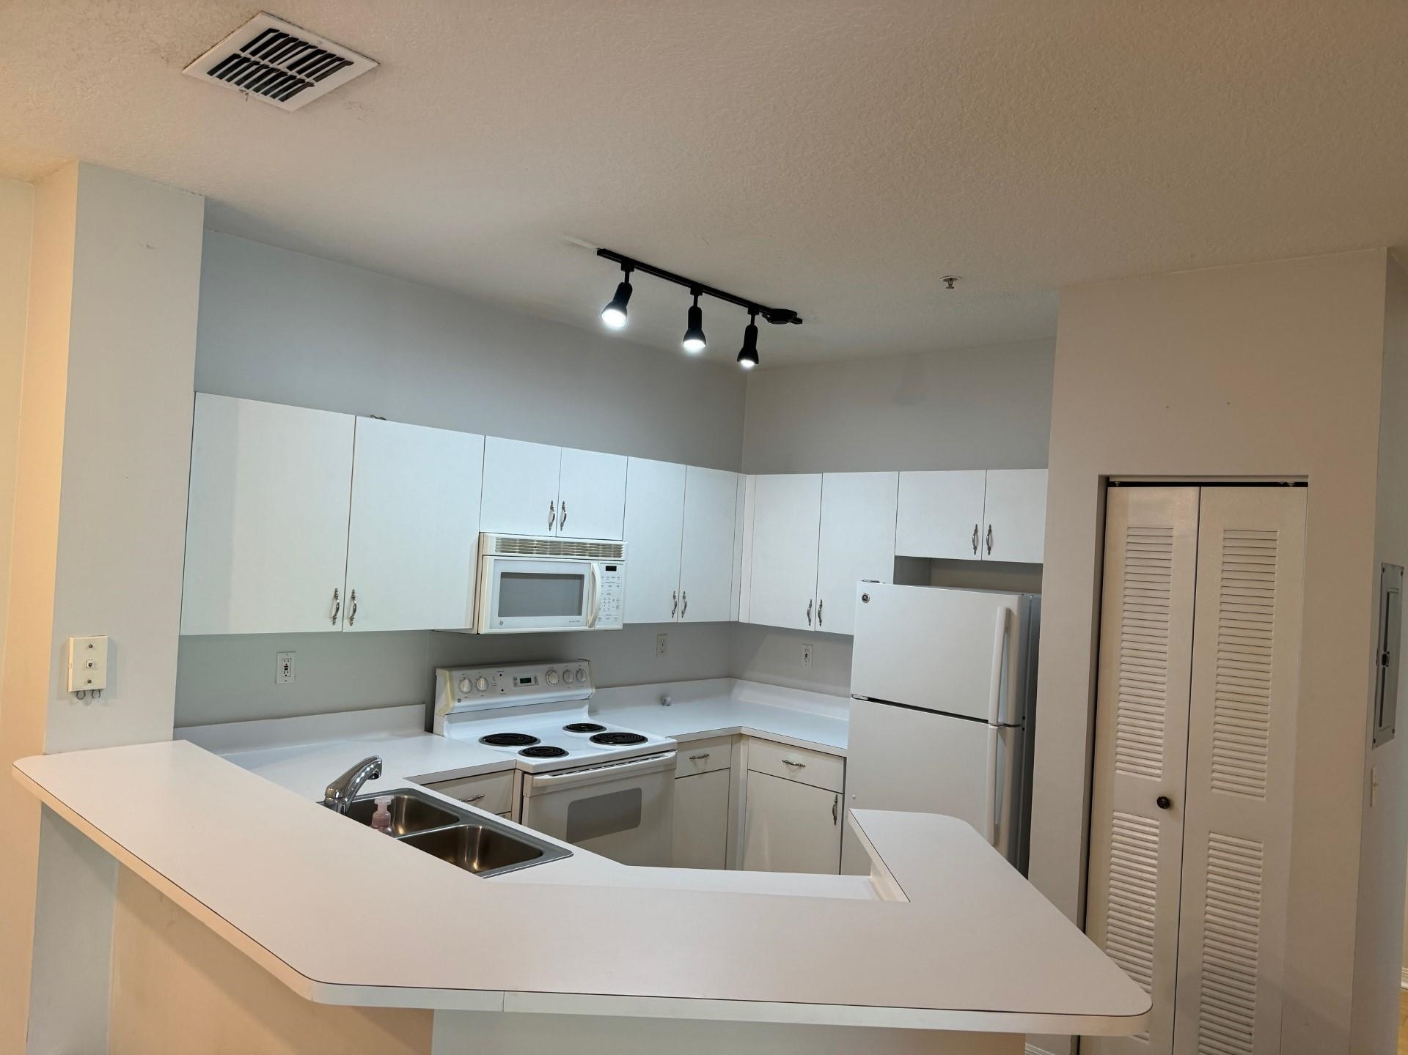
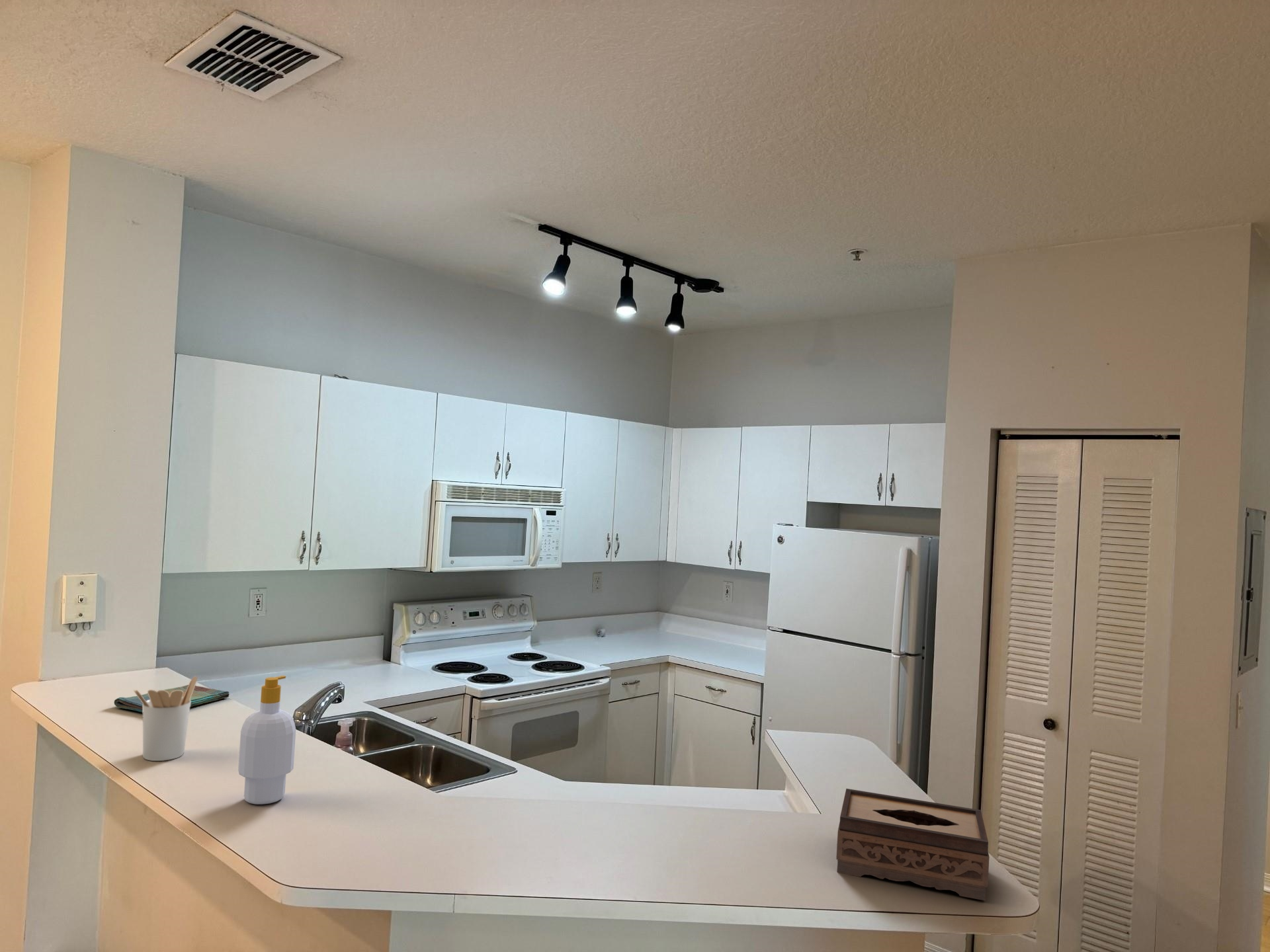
+ utensil holder (165, 719)
+ dish towel (169, 696)
+ soap bottle (268, 738)
+ tissue box (910, 840)
